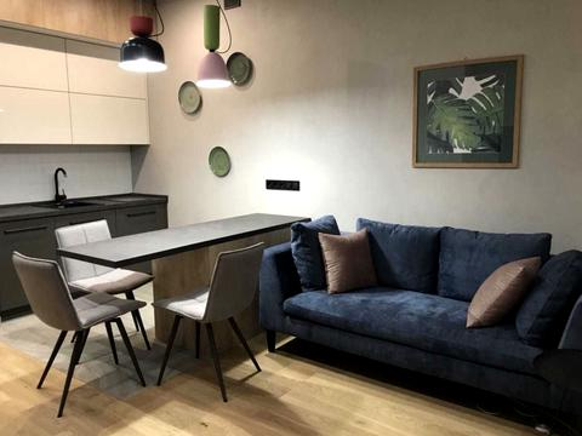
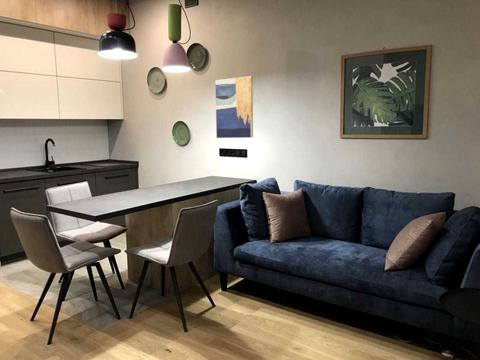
+ wall art (233, 108)
